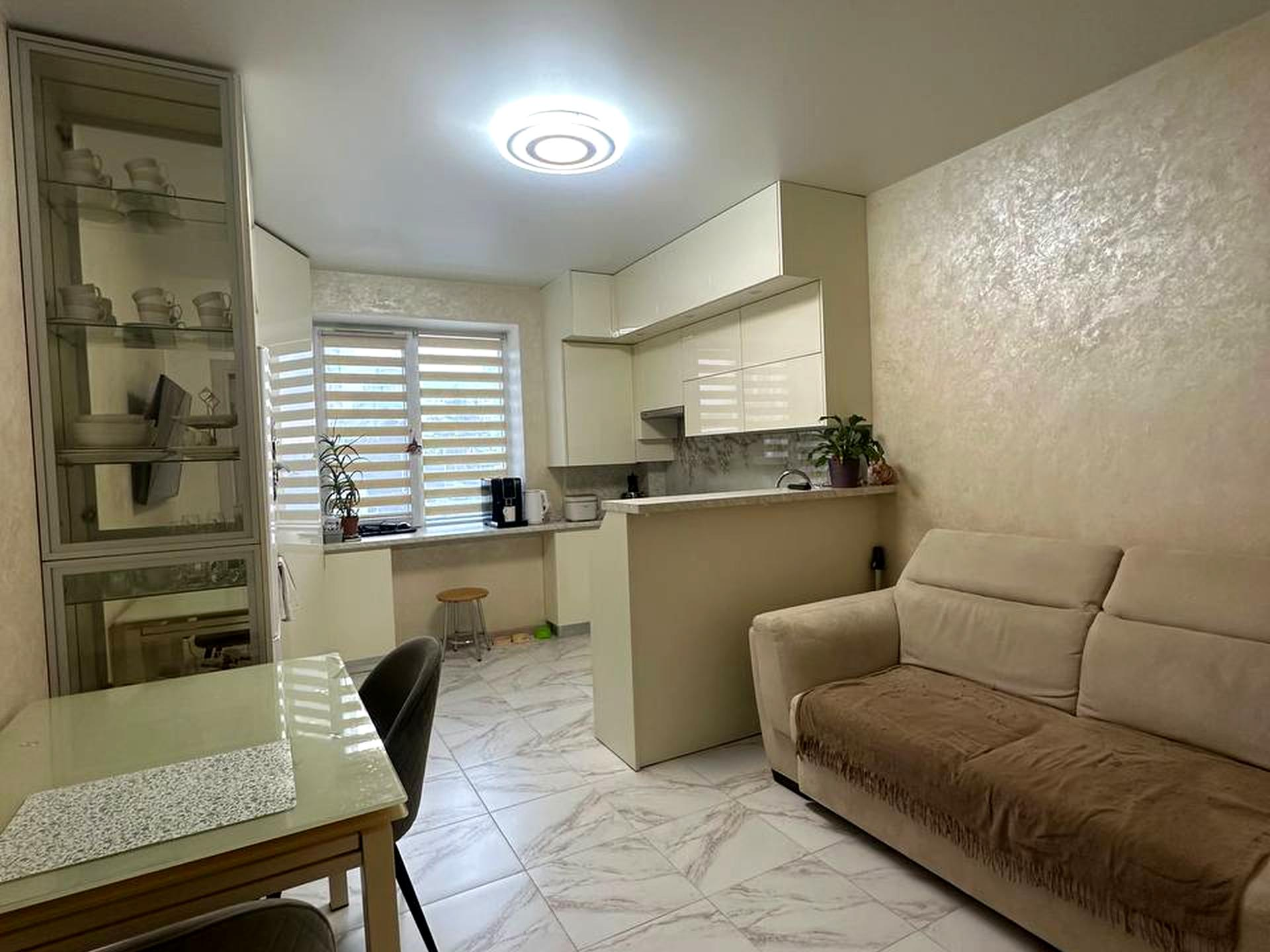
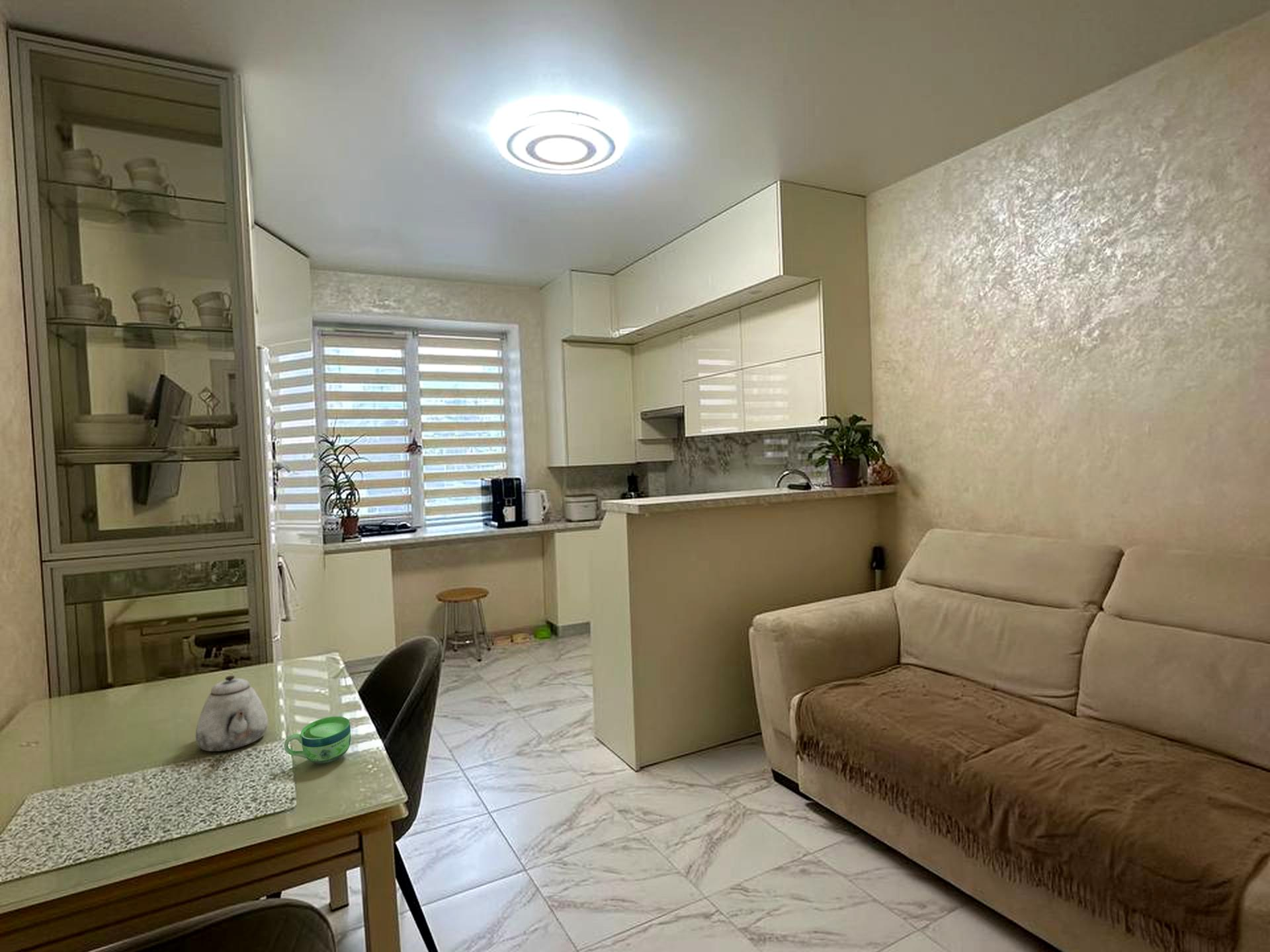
+ cup (319, 744)
+ teapot (232, 710)
